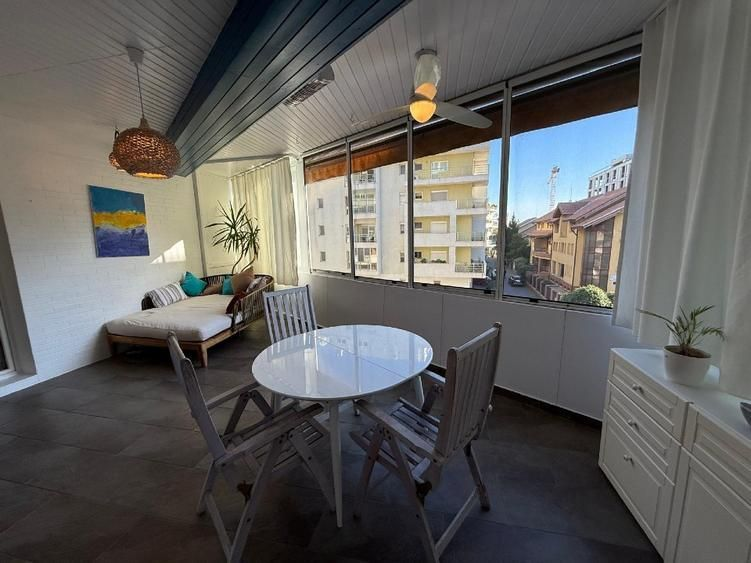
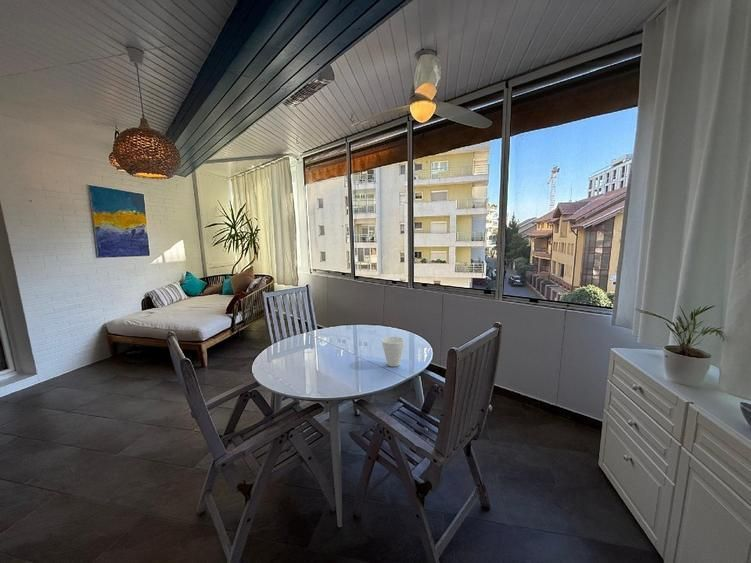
+ cup (393, 352)
